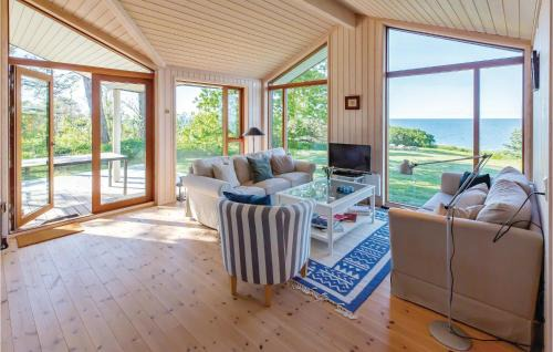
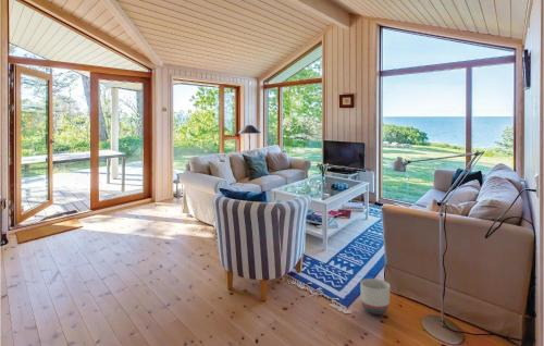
+ planter (374, 297)
